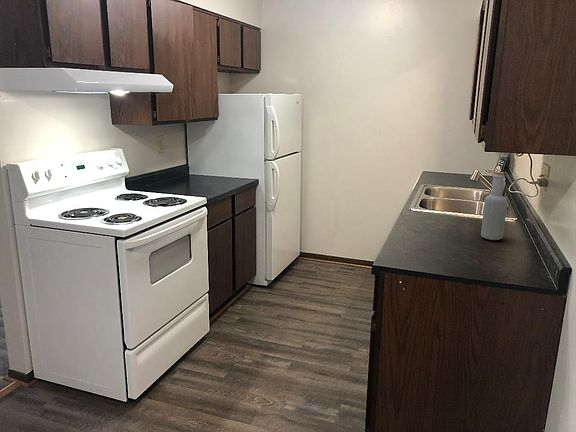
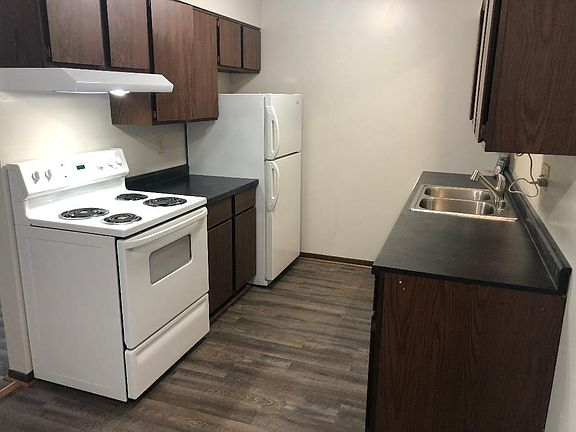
- bottle (495, 206)
